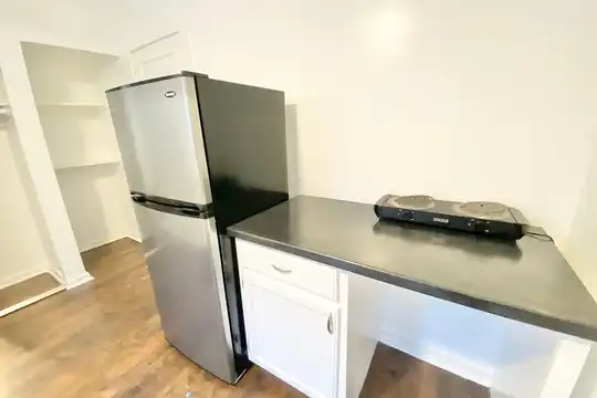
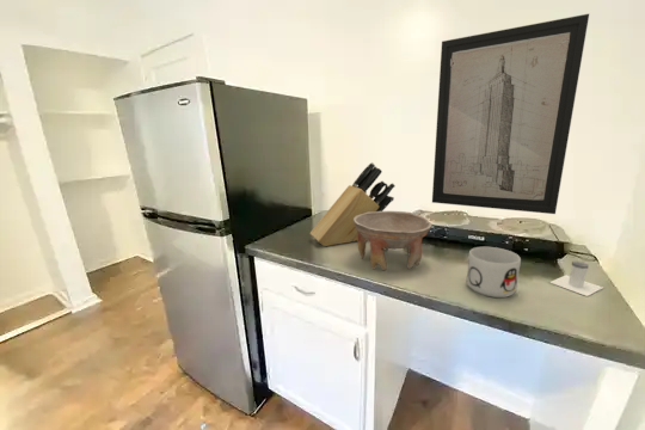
+ knife block (352, 202)
+ salt shaker (577, 274)
+ bowl (389, 239)
+ wall art (496, 124)
+ mug (494, 269)
